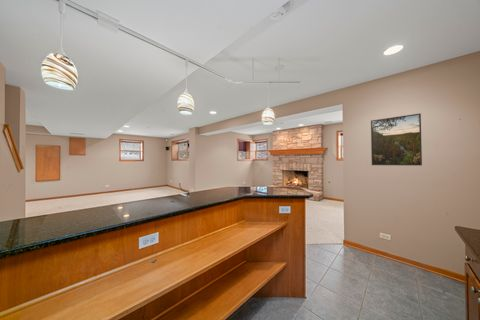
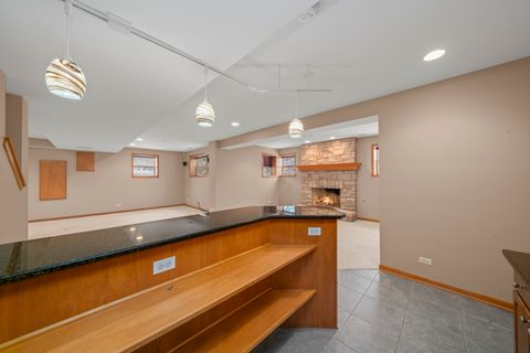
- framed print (394, 141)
